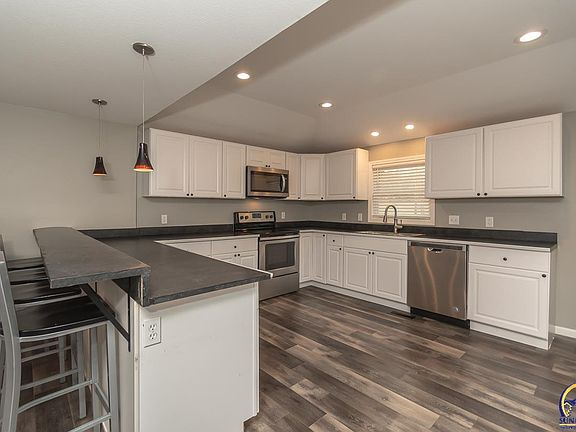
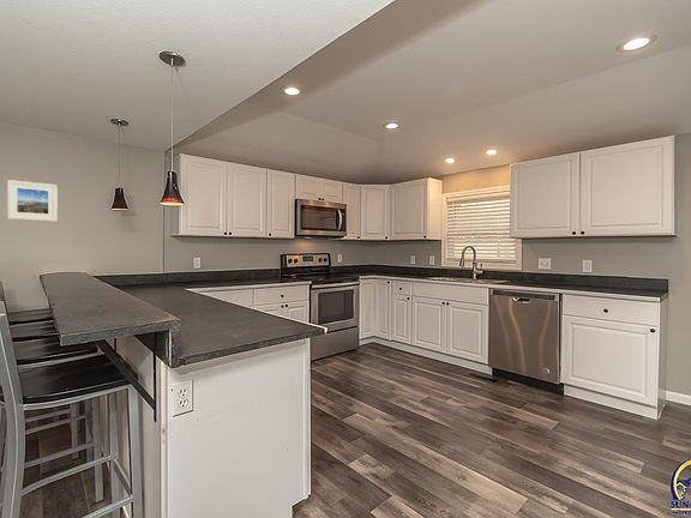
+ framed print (32, 200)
